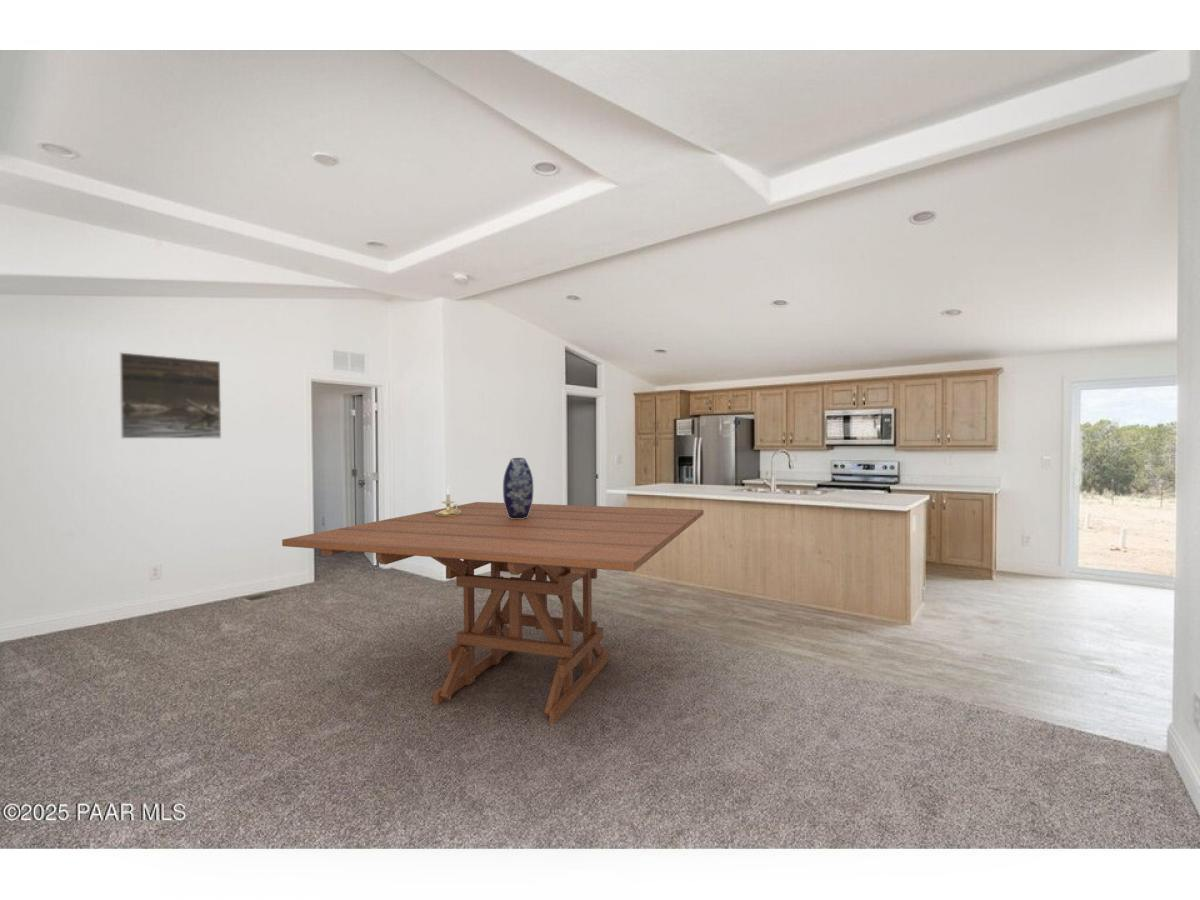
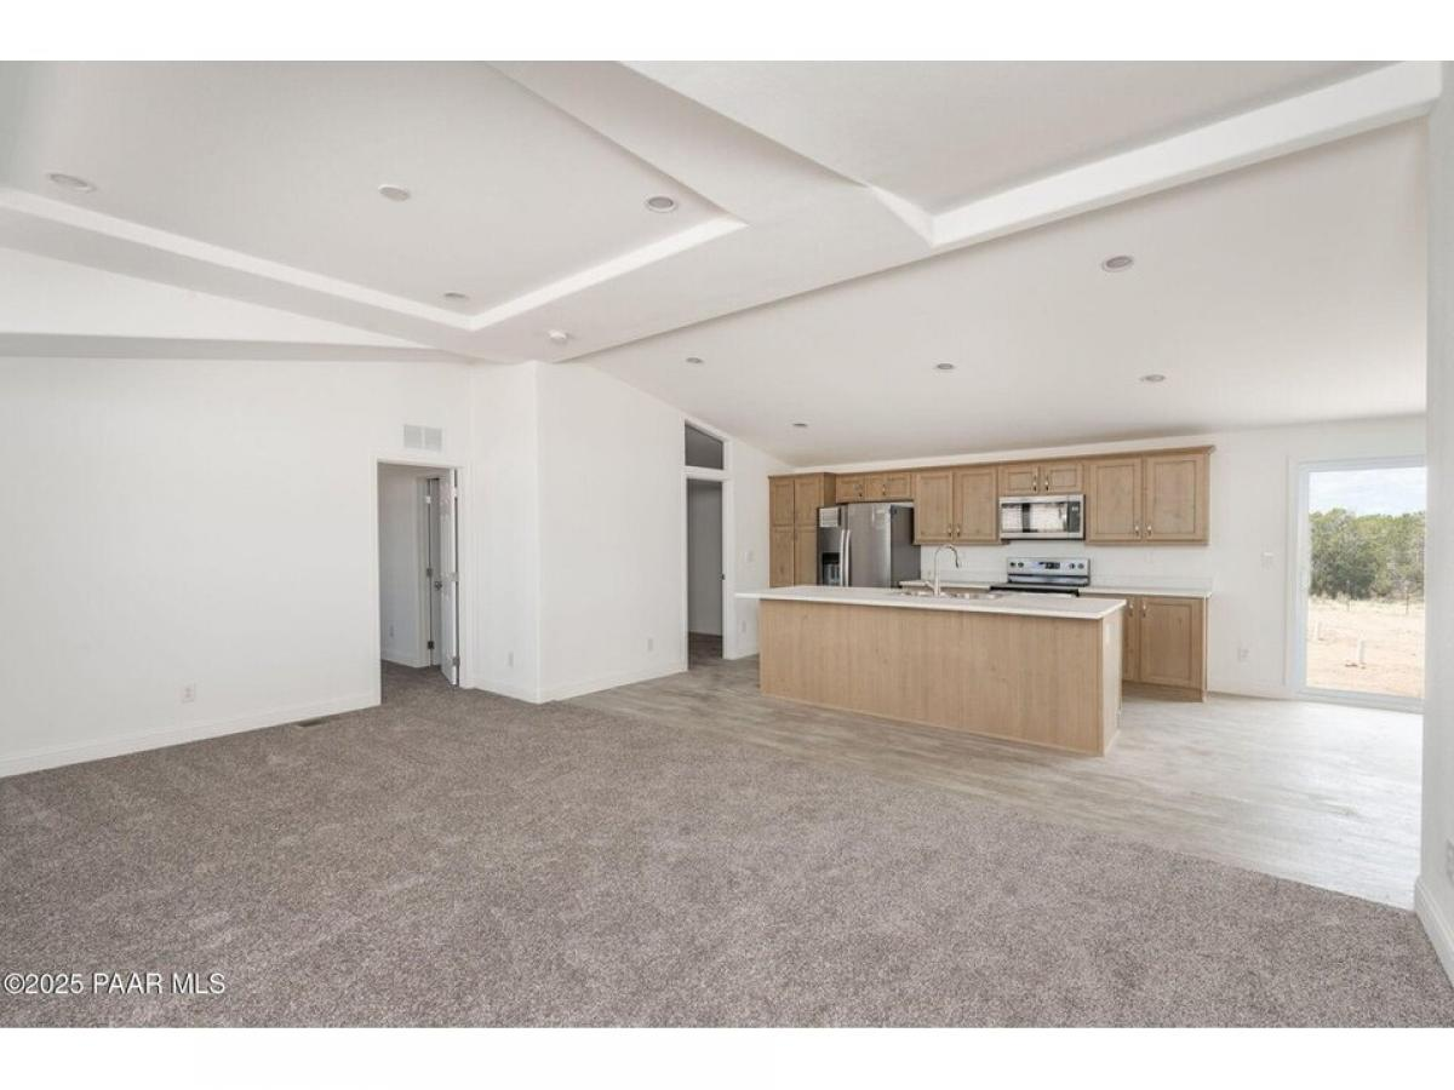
- candle holder (449, 500)
- vase (518, 488)
- dining table (529, 601)
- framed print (173, 397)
